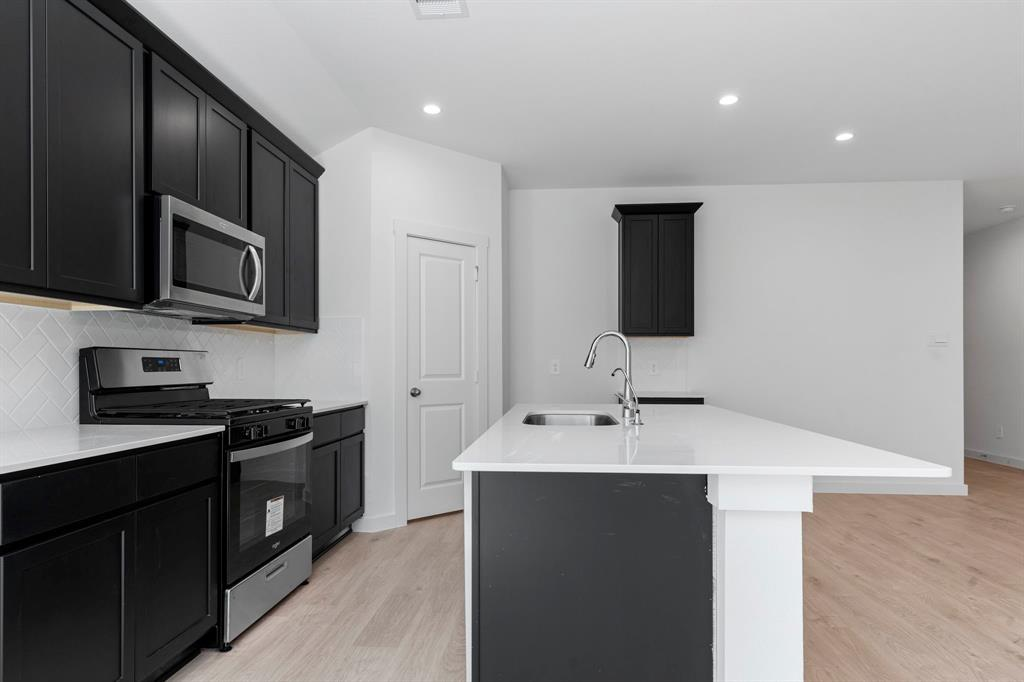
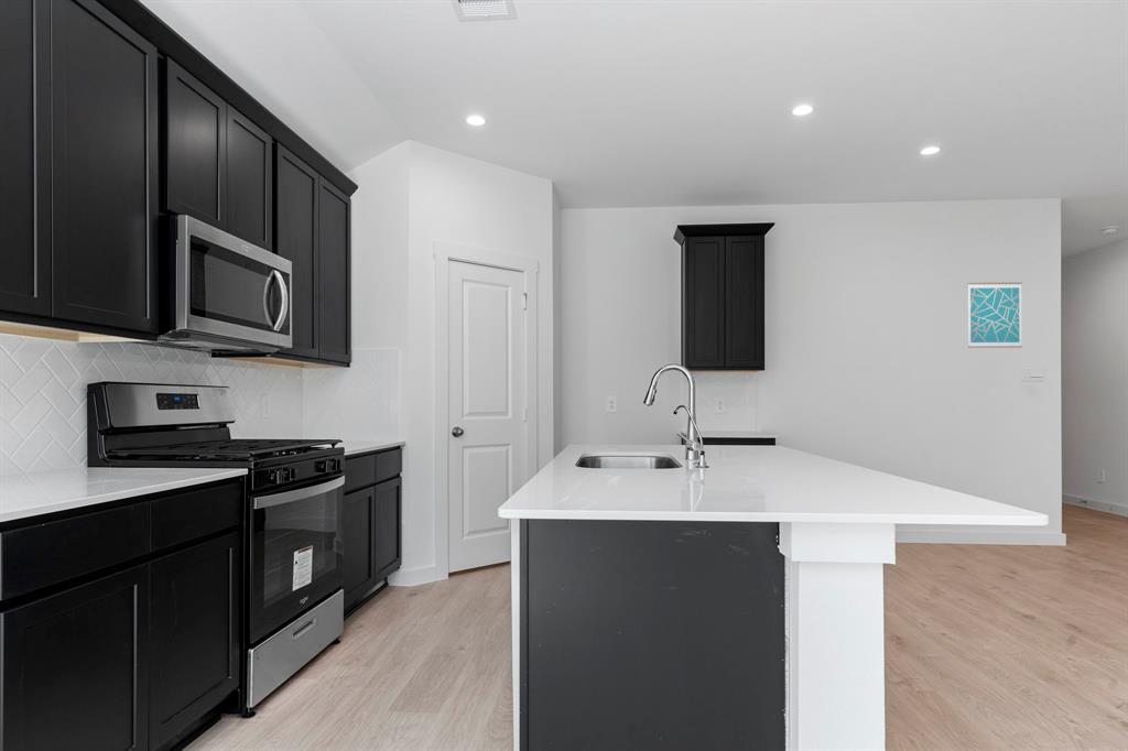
+ wall art (995, 315)
